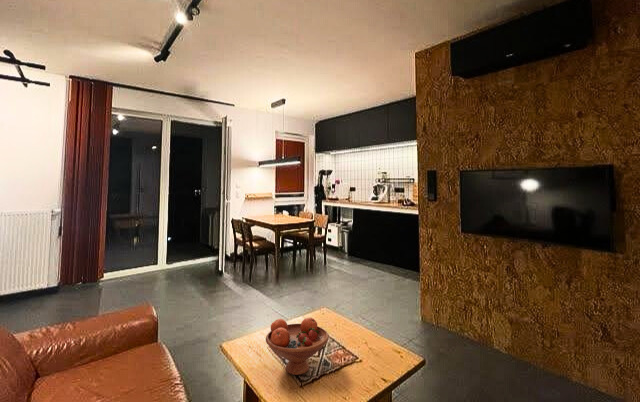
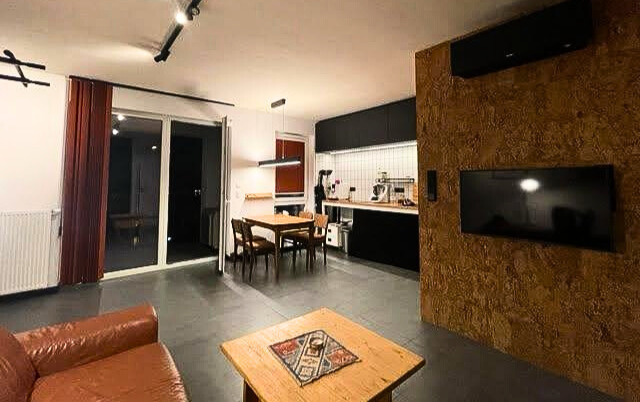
- fruit bowl (297, 345)
